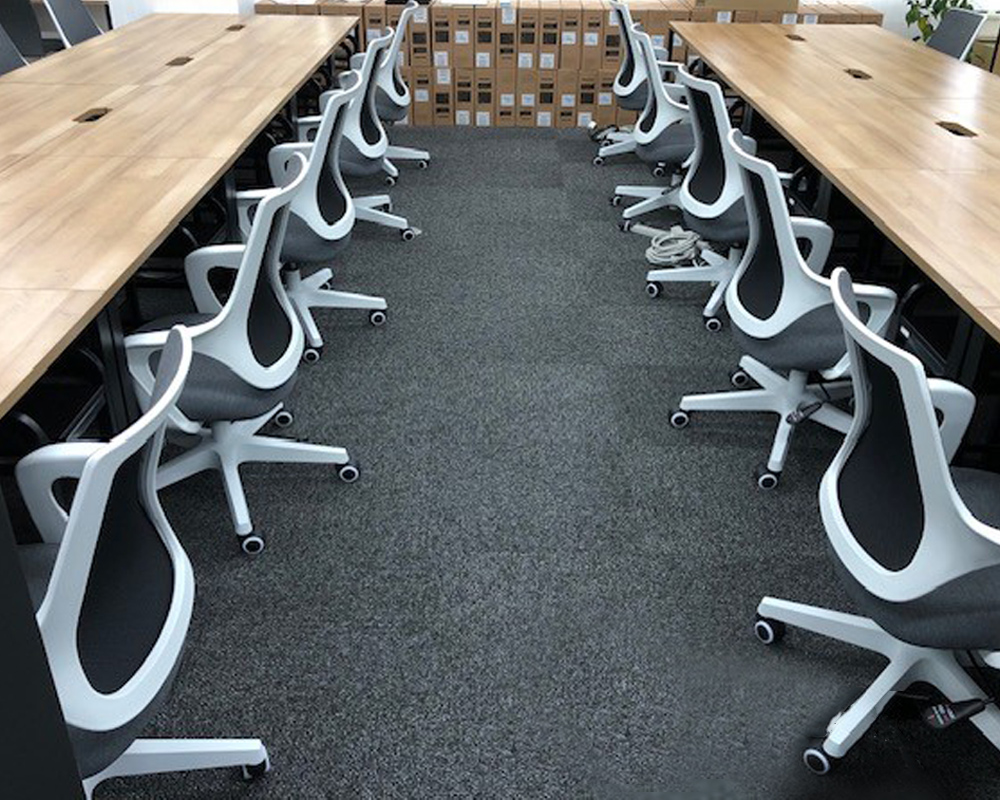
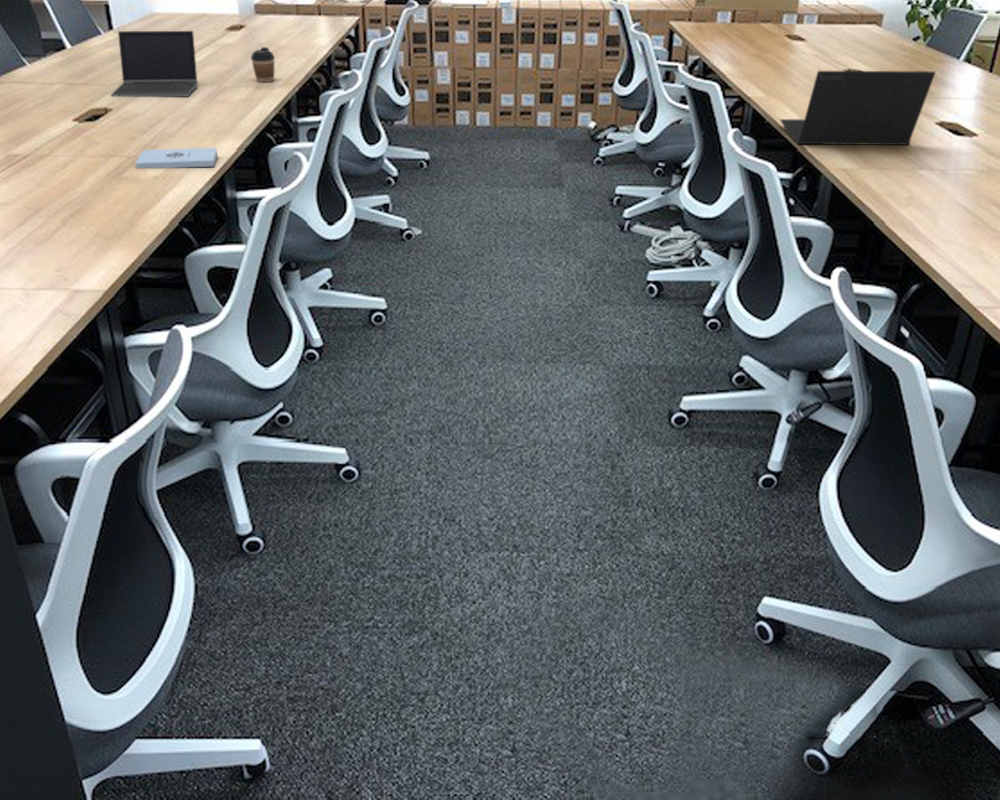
+ coffee cup (263, 64)
+ laptop computer (152, 63)
+ laptop (852, 99)
+ notepad (177, 158)
